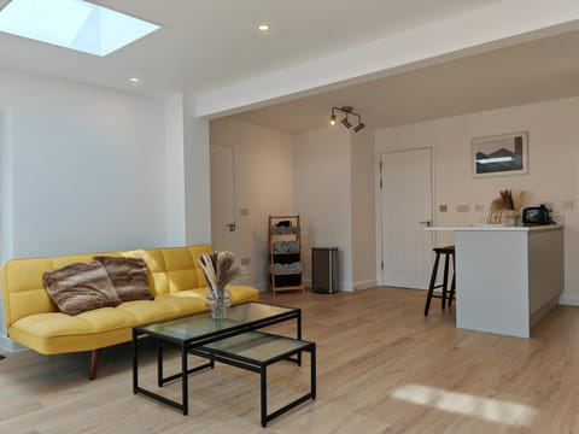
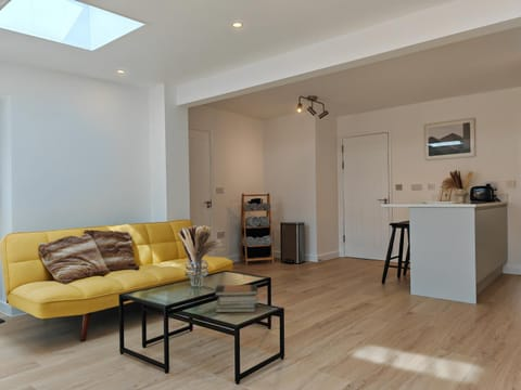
+ book stack (237, 298)
